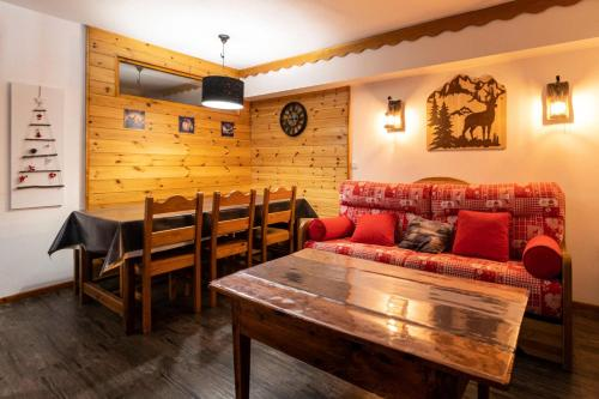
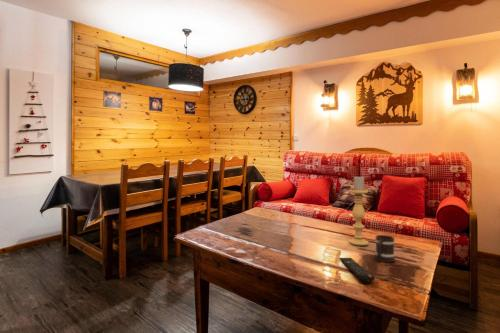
+ candle holder (358, 209)
+ mug (383, 248)
+ remote control (355, 268)
